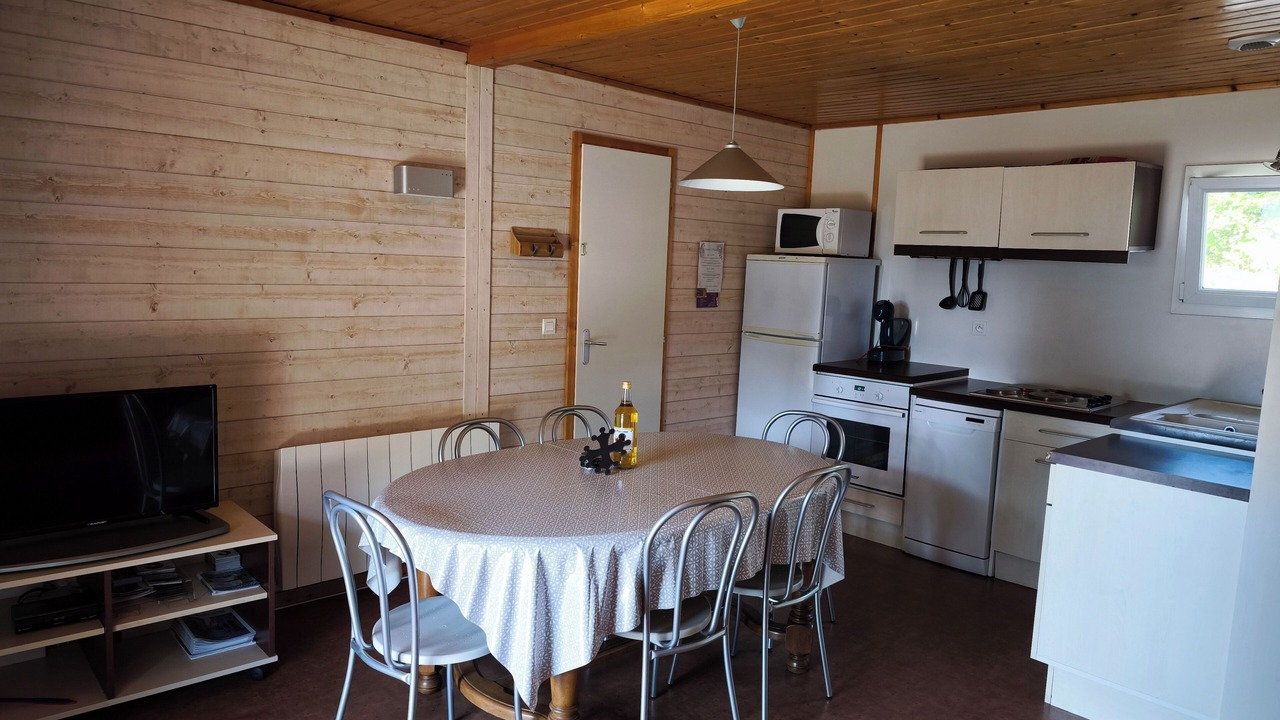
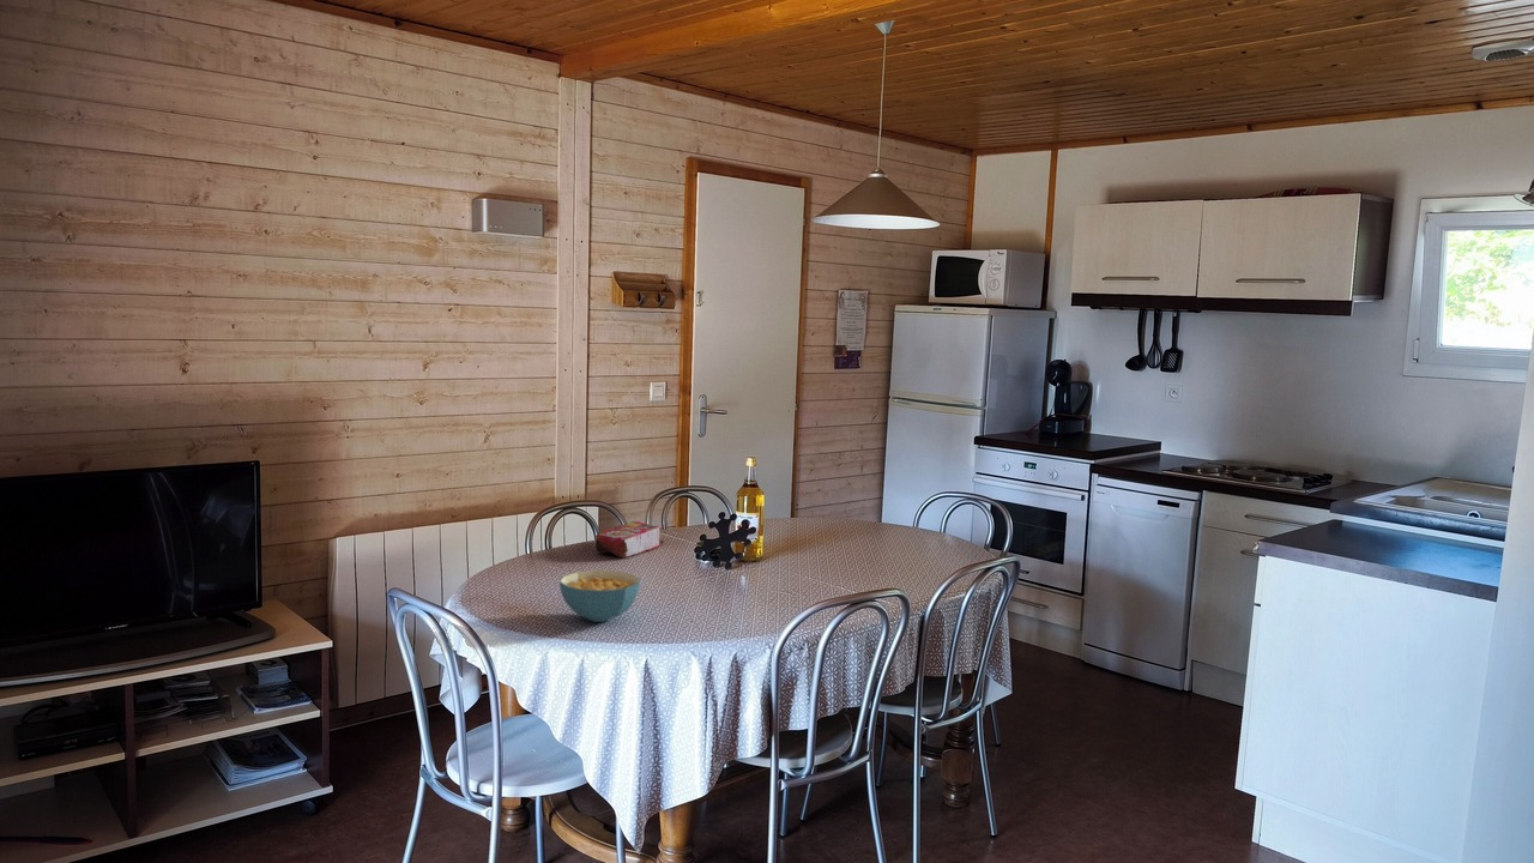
+ cereal box (630, 538)
+ cereal bowl (599, 599)
